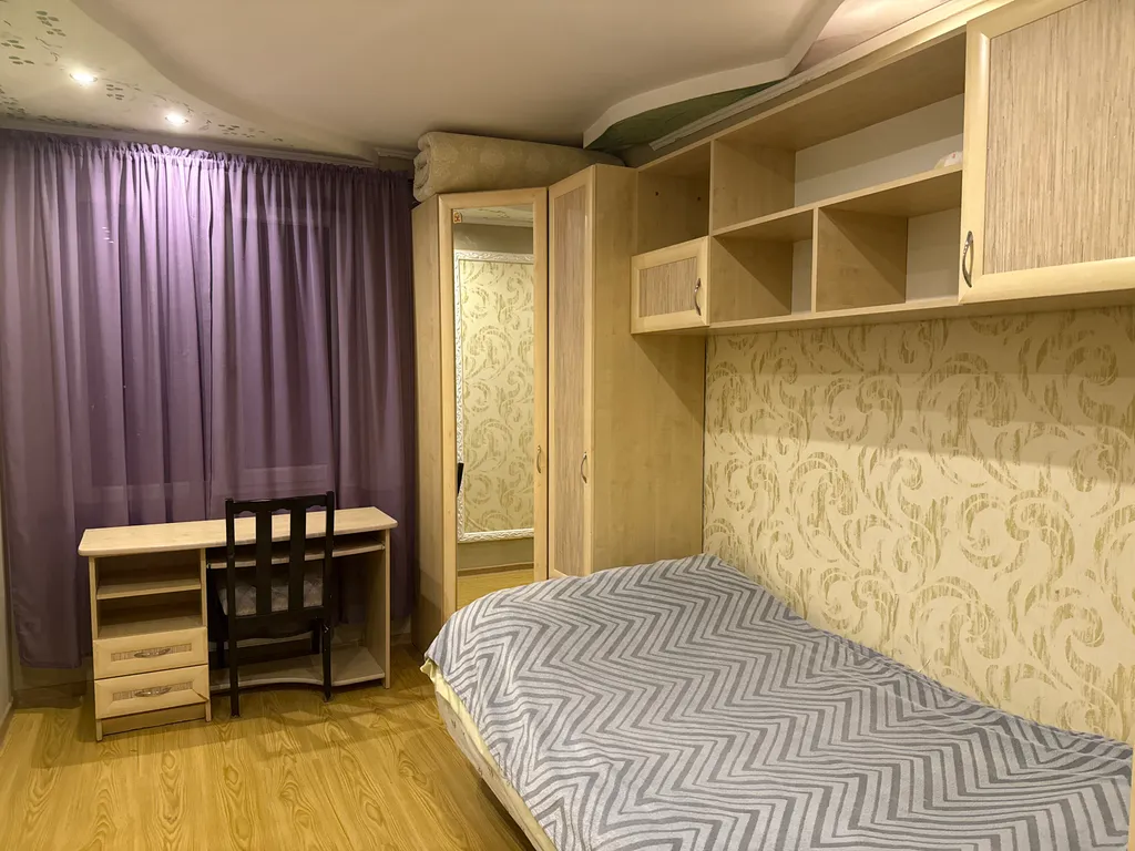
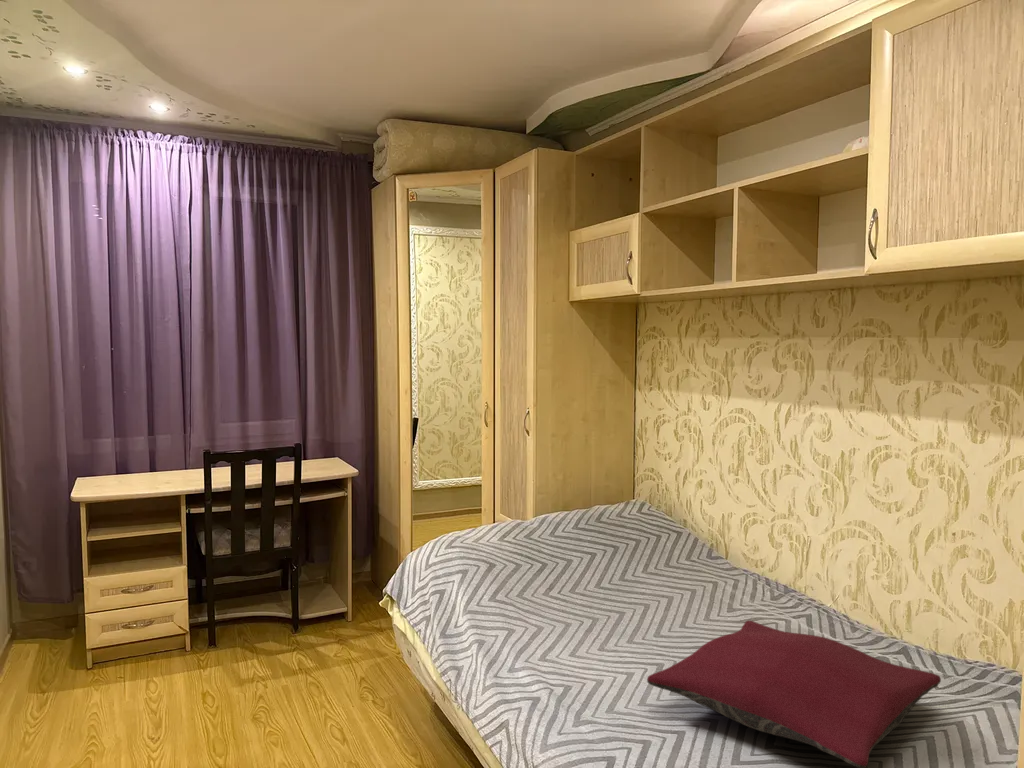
+ pillow (794, 680)
